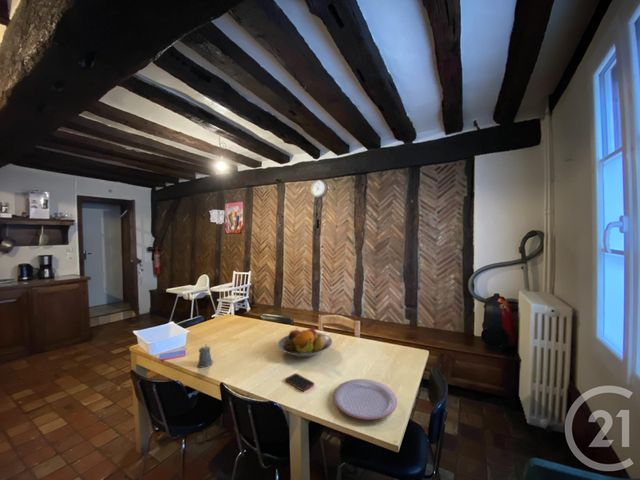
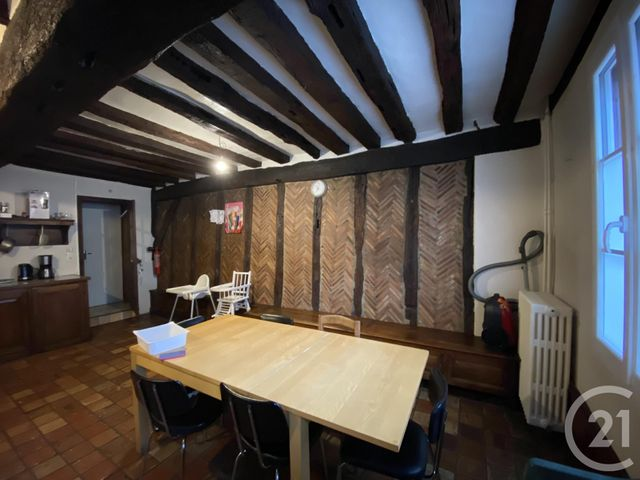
- pepper shaker (205, 354)
- fruit bowl (305, 339)
- plate (364, 399)
- cell phone (299, 381)
